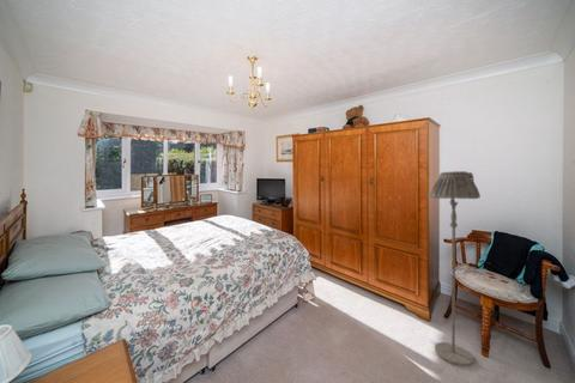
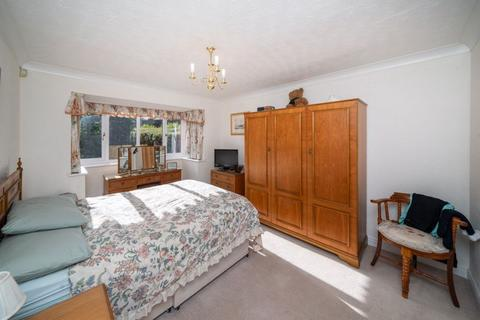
- floor lamp (453, 263)
